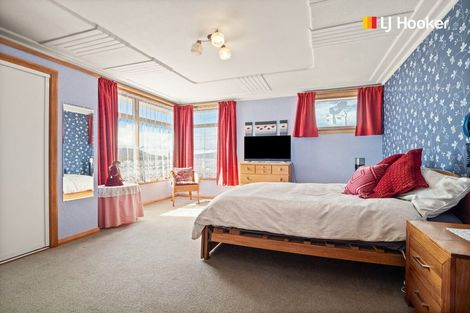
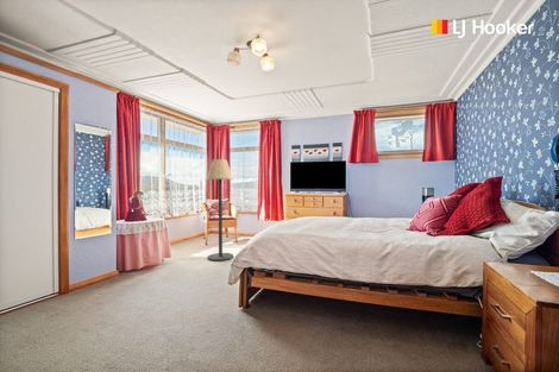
+ floor lamp (220, 208)
